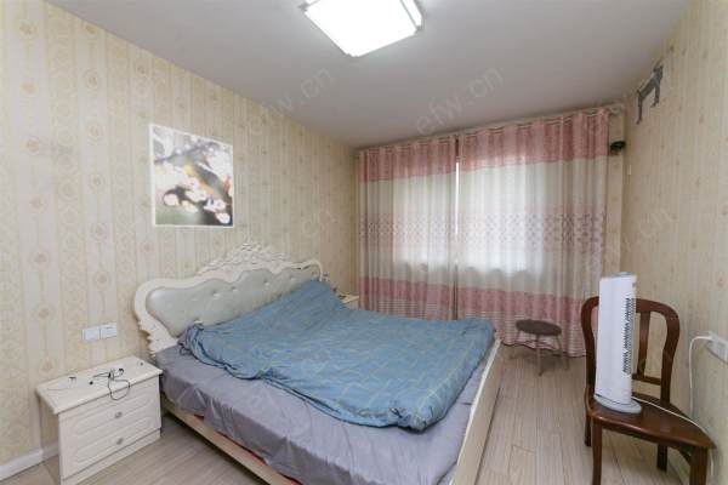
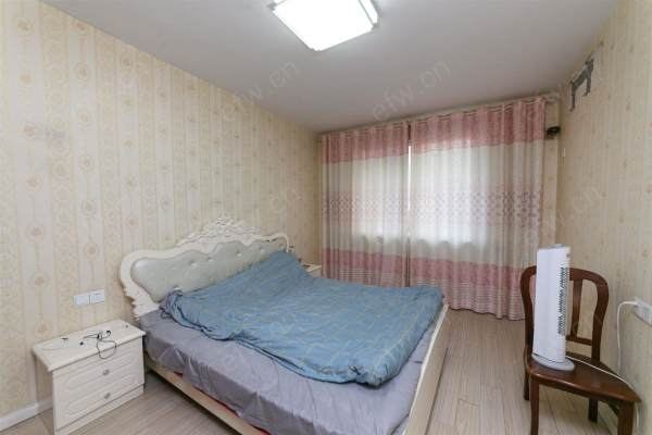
- stool (536, 344)
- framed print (197, 181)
